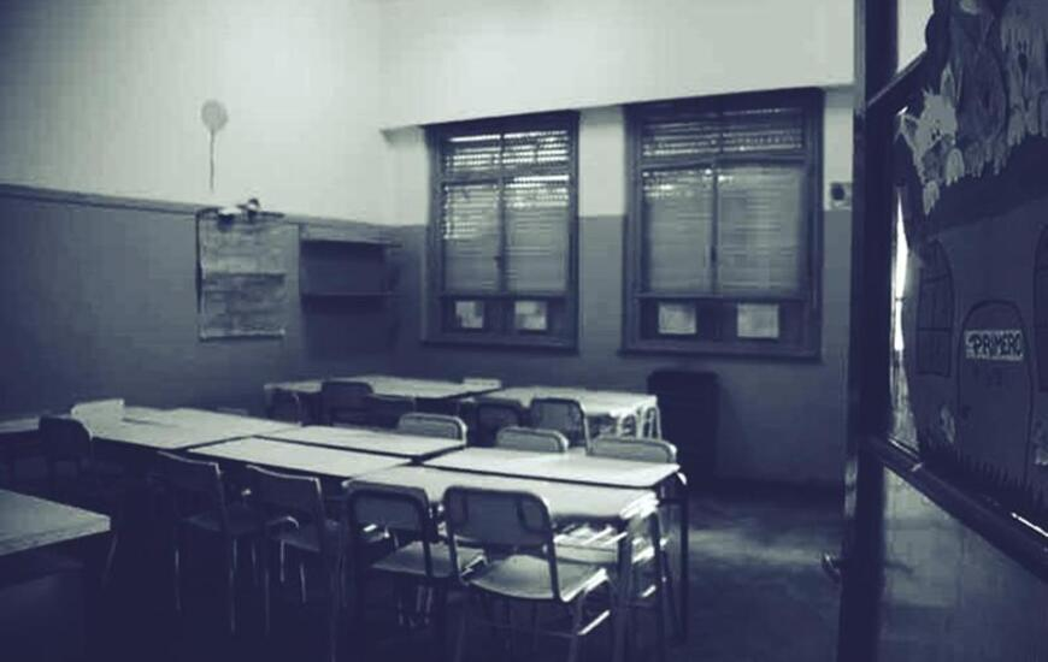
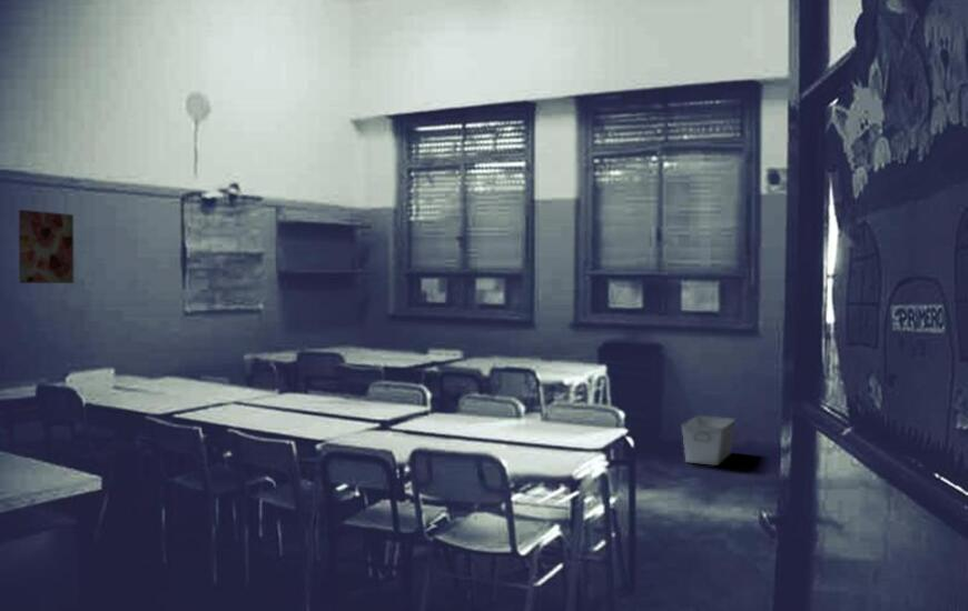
+ storage bin (709, 439)
+ wall art (47, 248)
